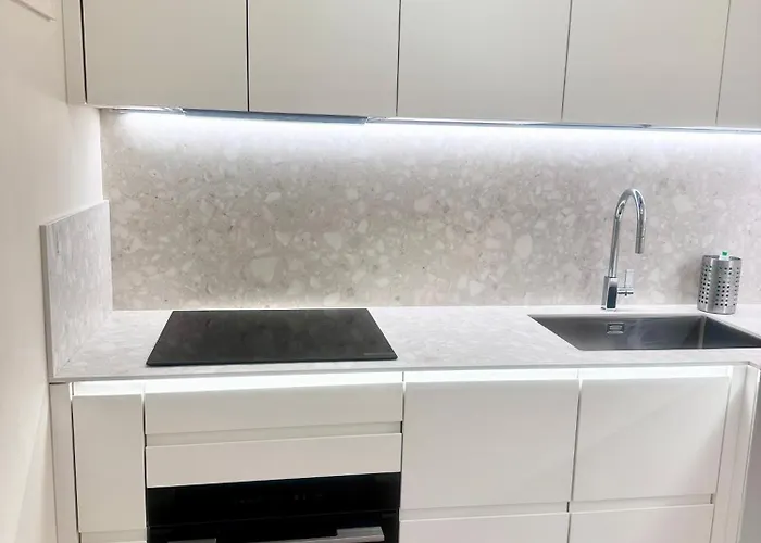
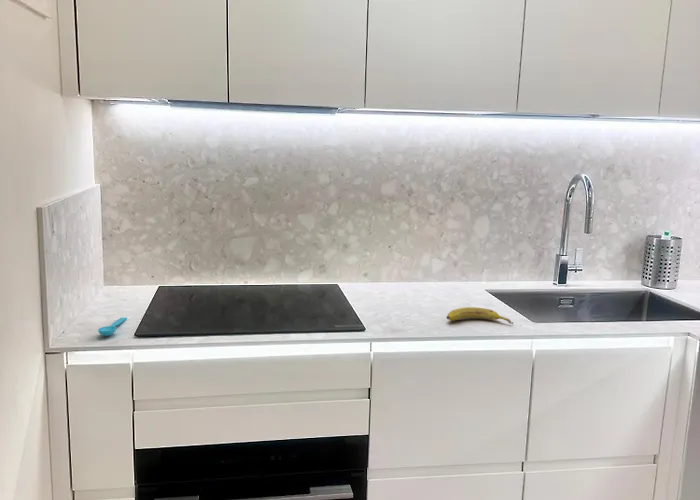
+ fruit (476, 315)
+ spoon (114, 324)
